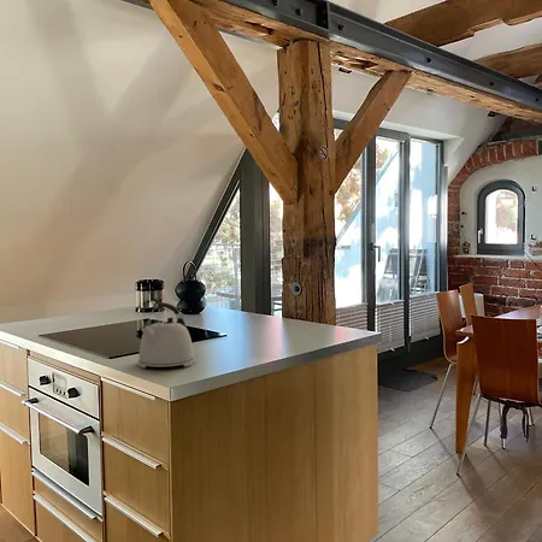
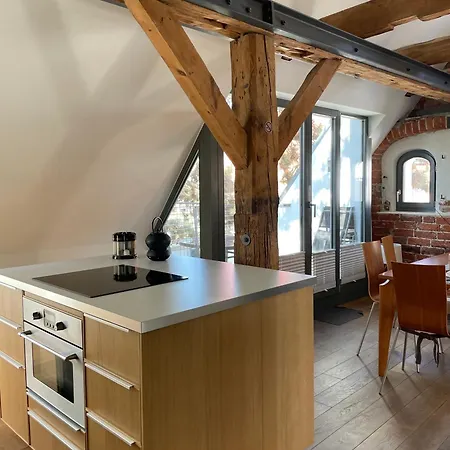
- kettle (164, 332)
